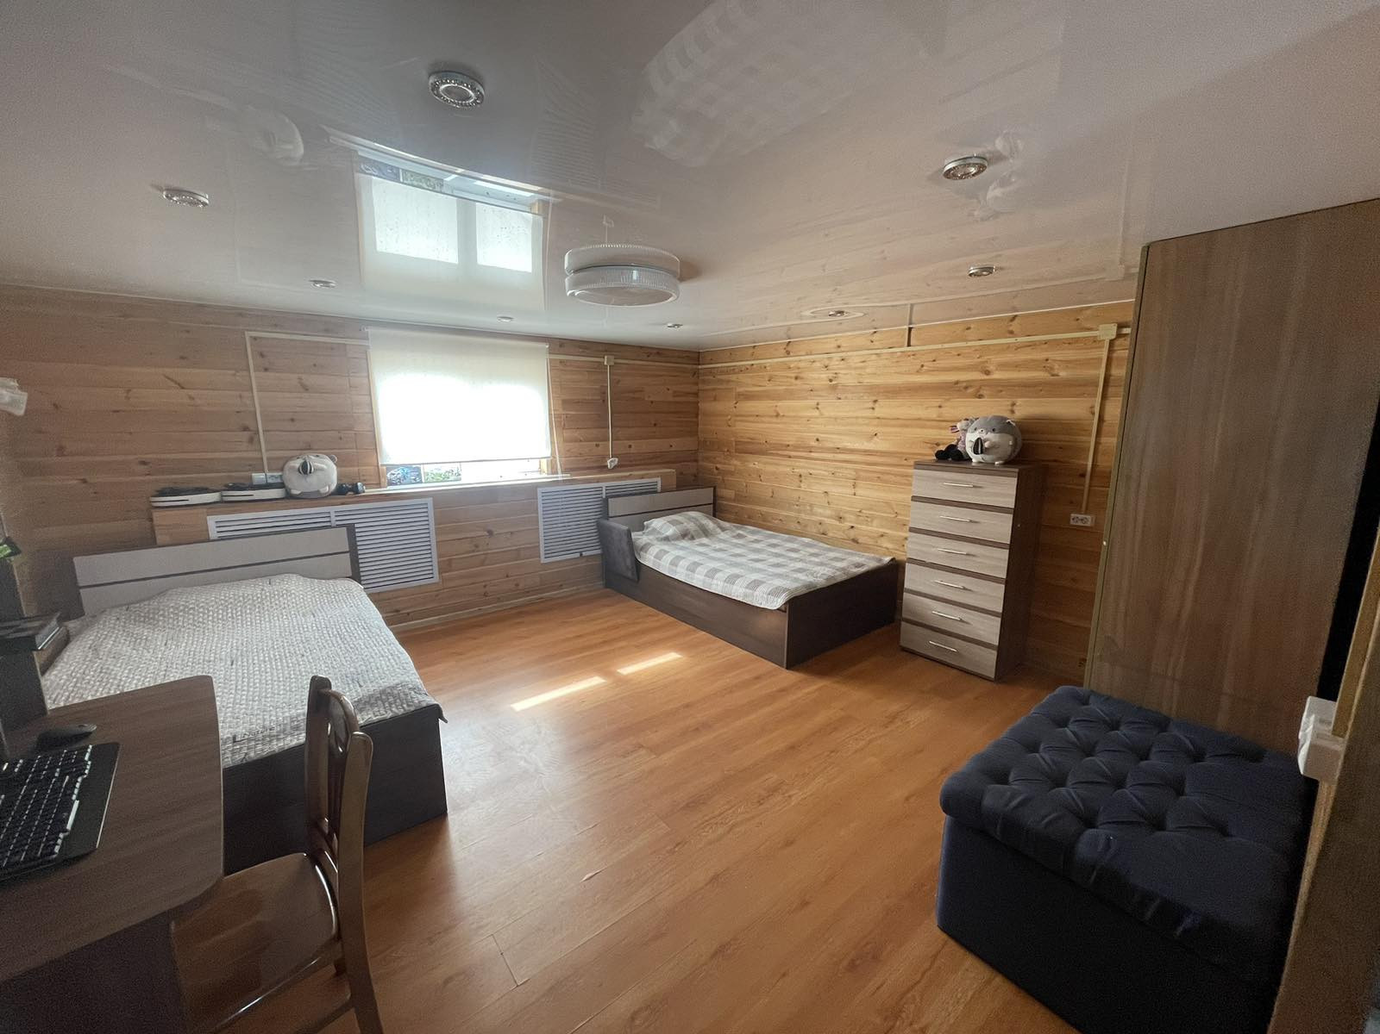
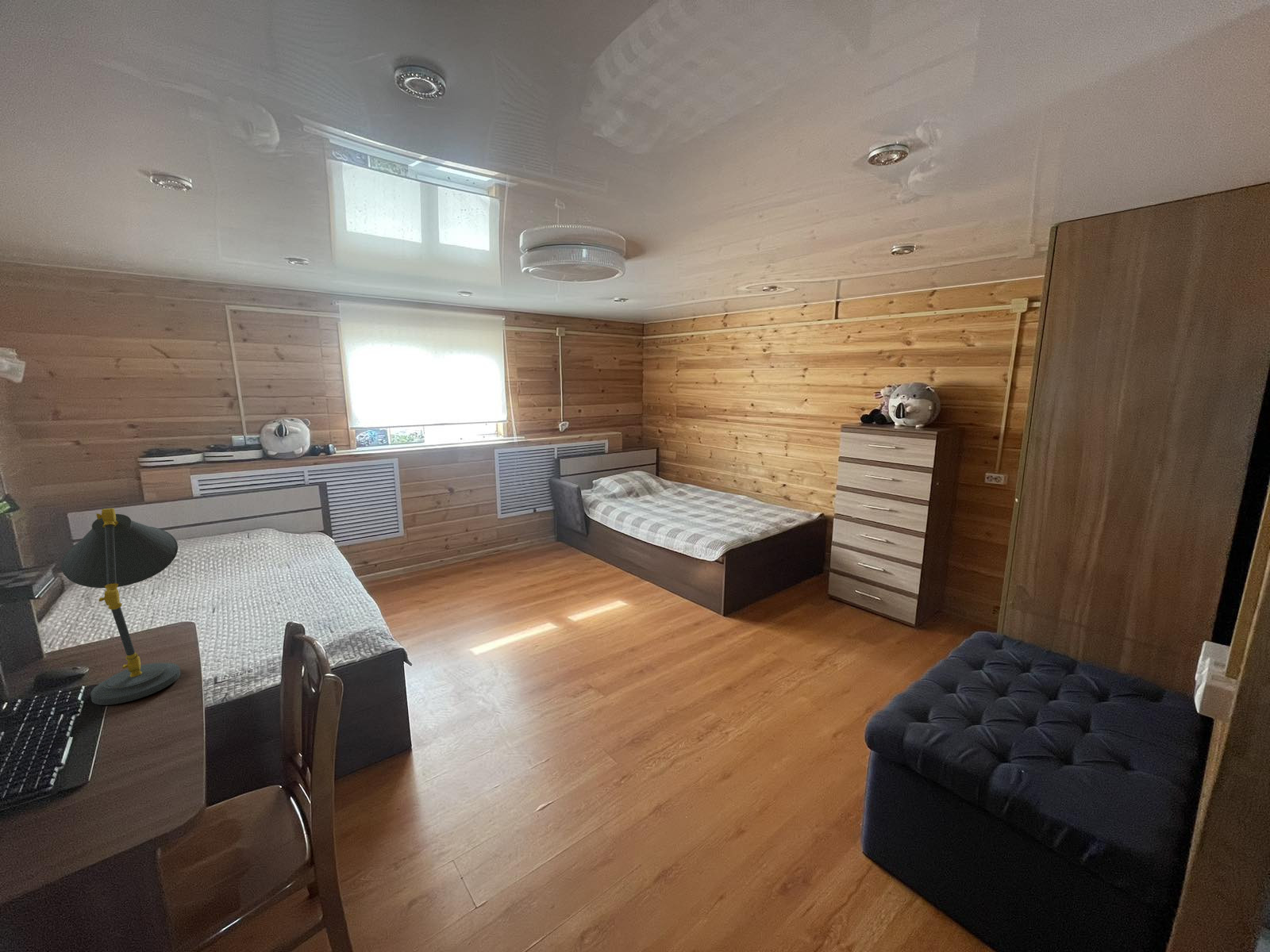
+ desk lamp (119, 597)
